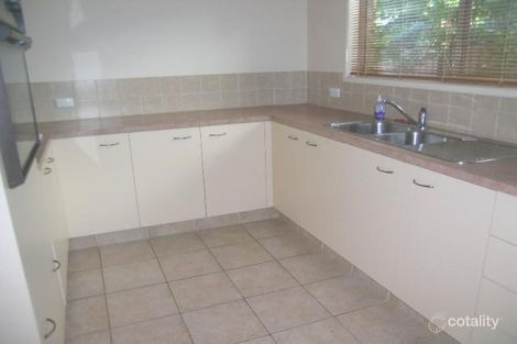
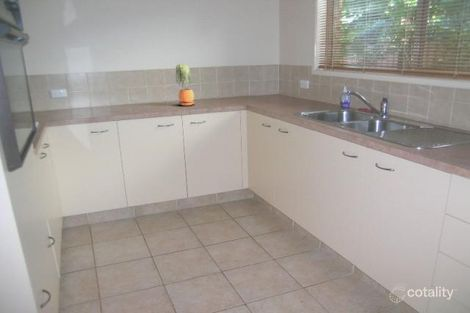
+ potted plant (183, 85)
